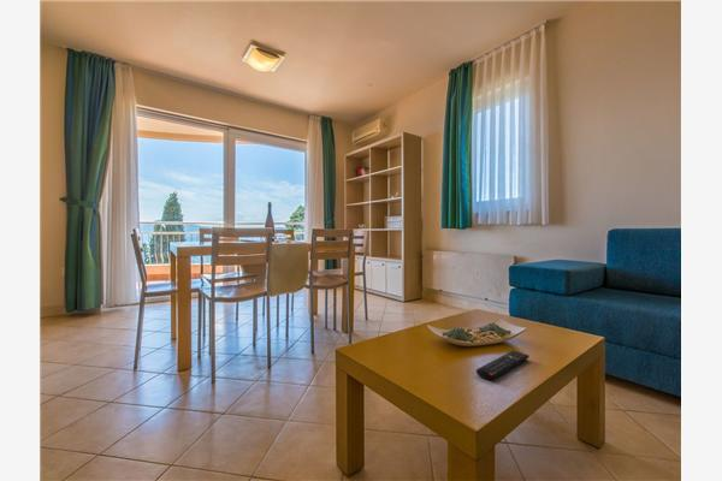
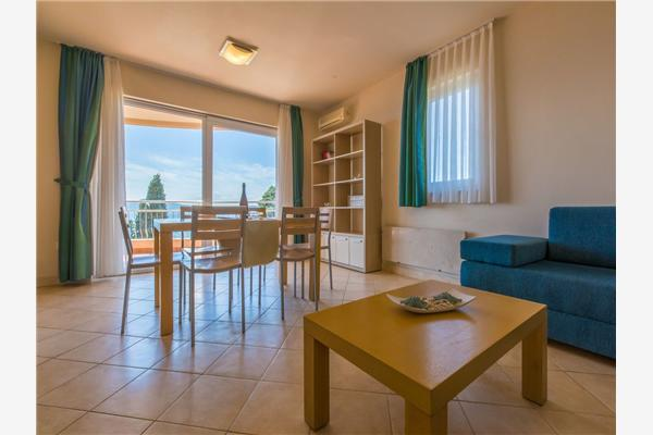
- remote control (503, 364)
